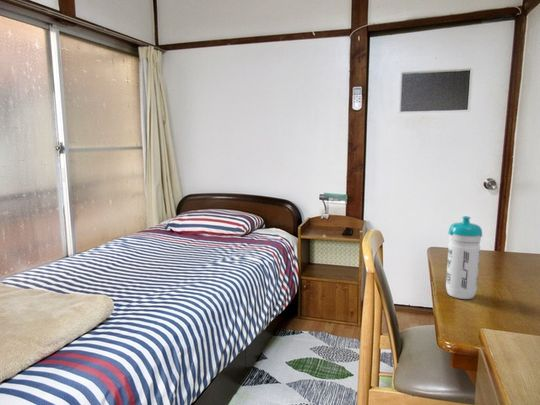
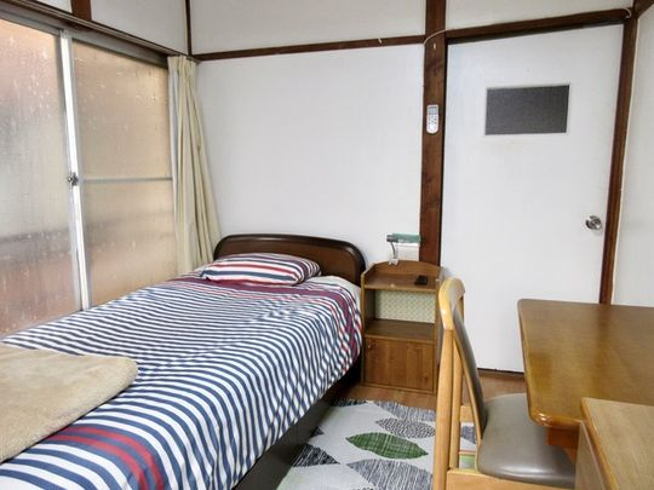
- water bottle (463, 256)
